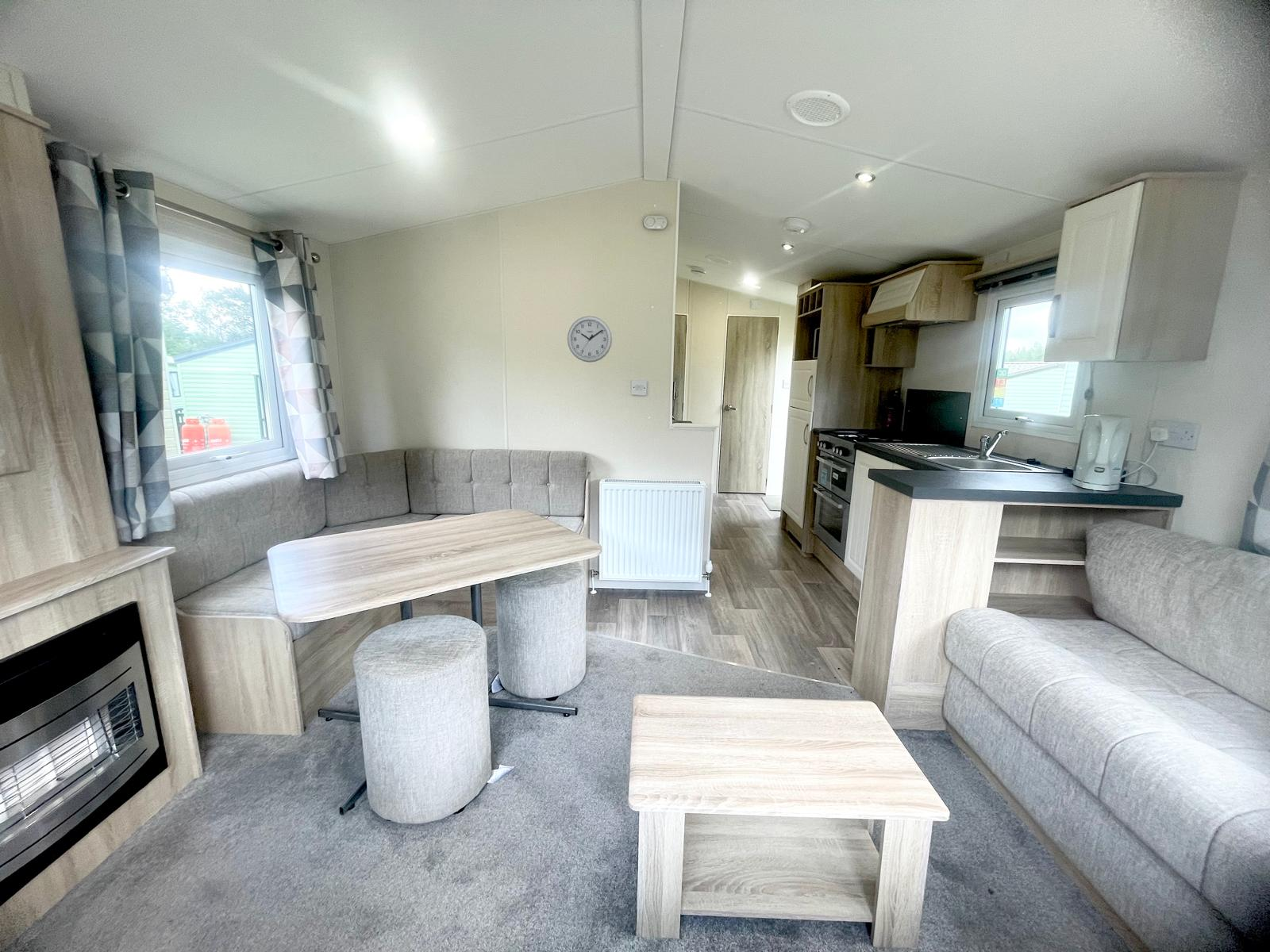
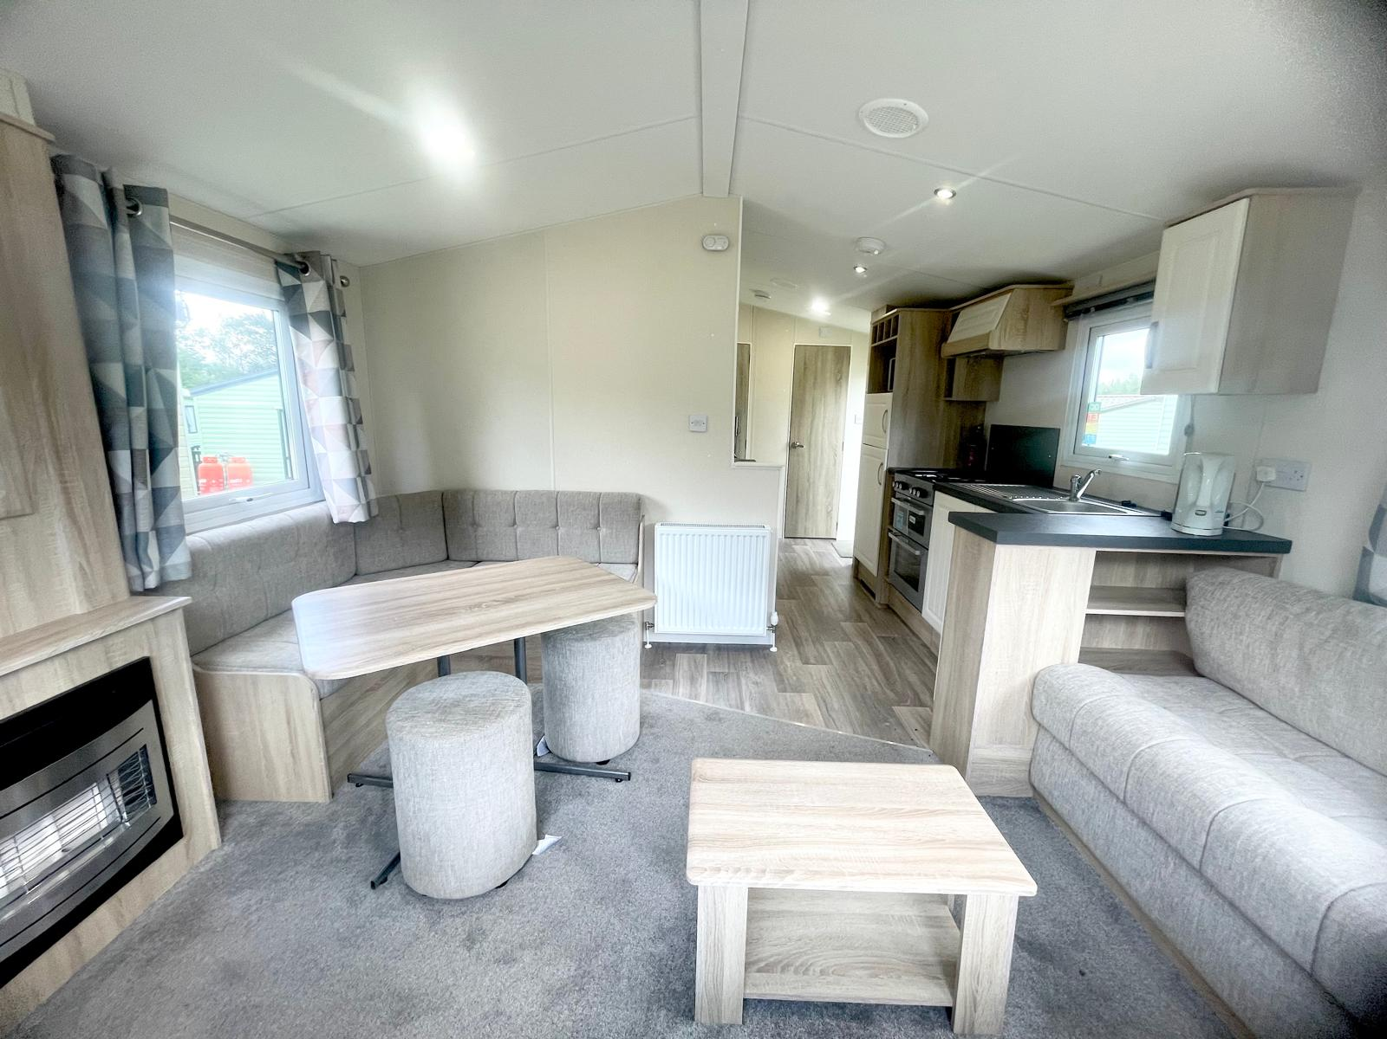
- wall clock (589, 339)
